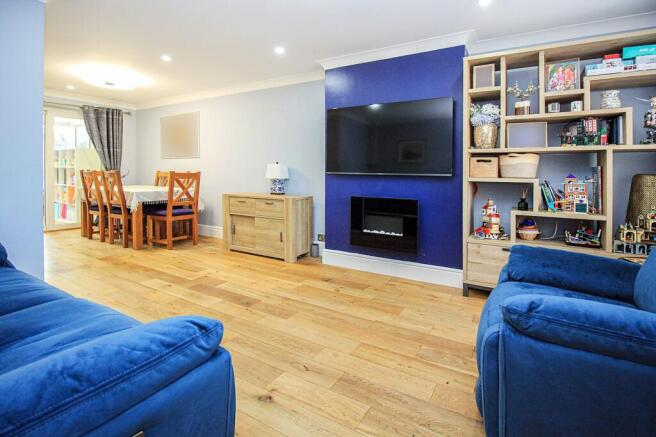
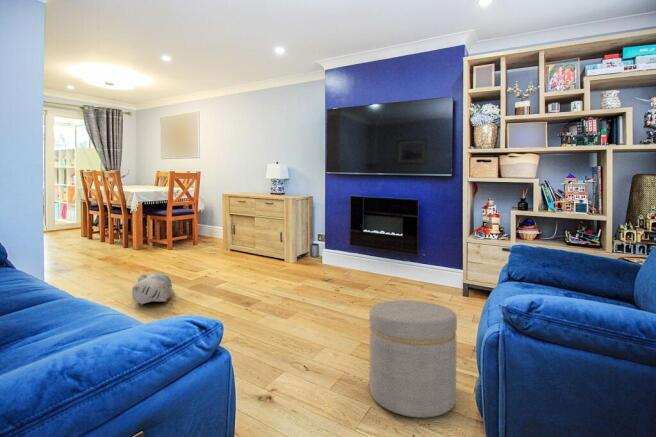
+ ottoman (411, 352)
+ plush toy (154, 287)
